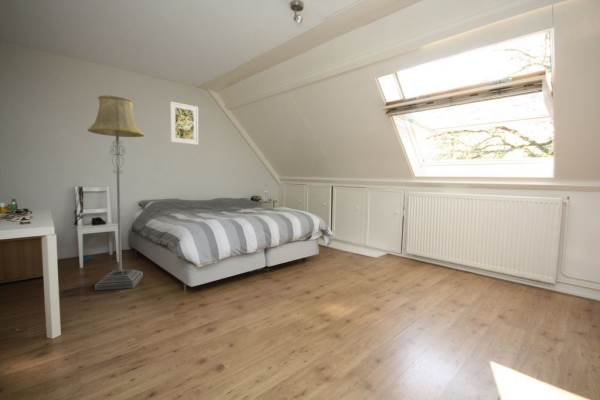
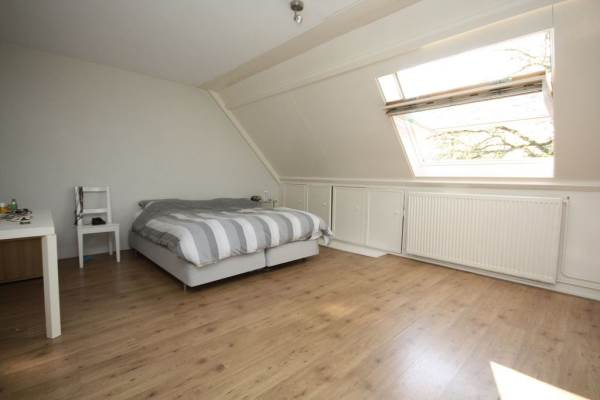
- floor lamp (118, 193)
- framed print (184, 123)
